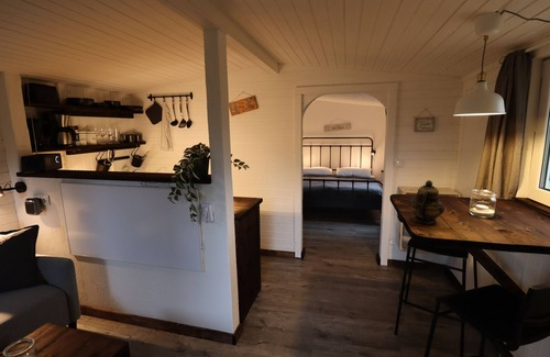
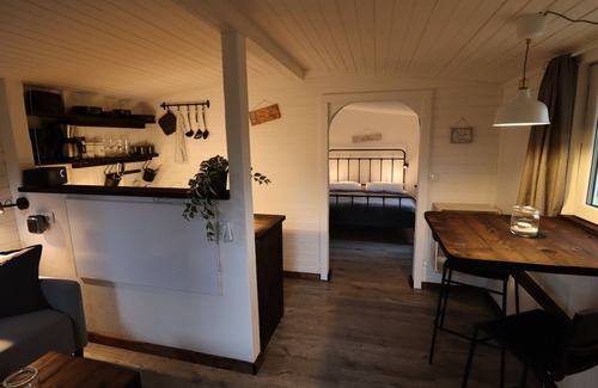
- teapot (426, 201)
